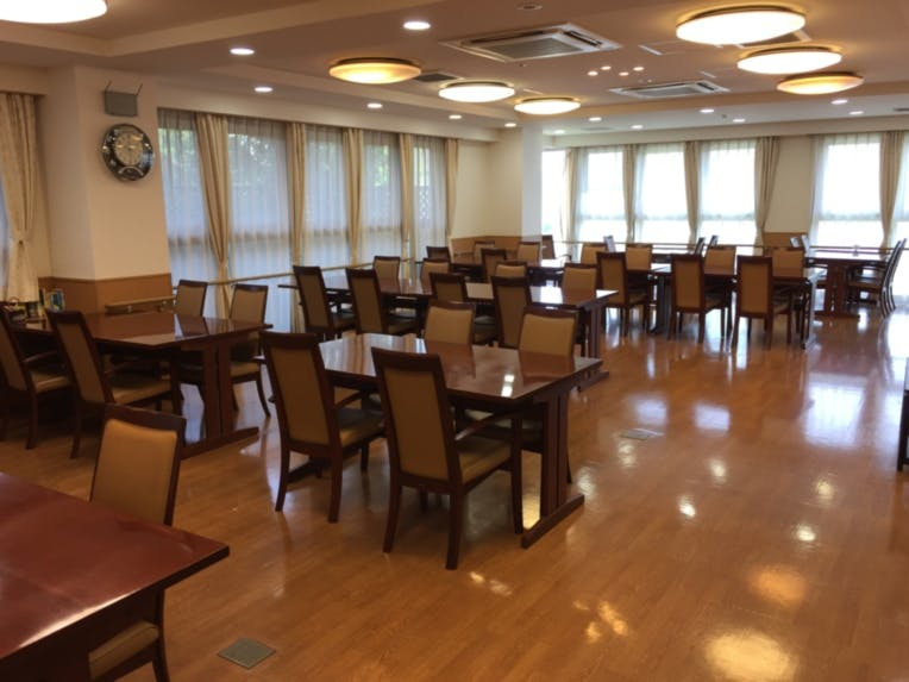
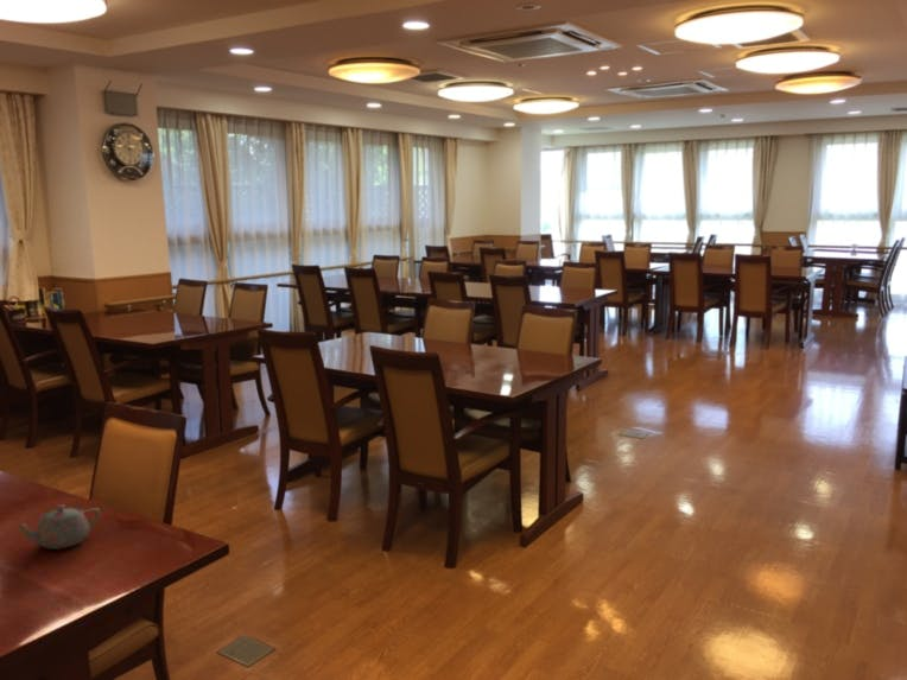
+ teapot (58, 525)
